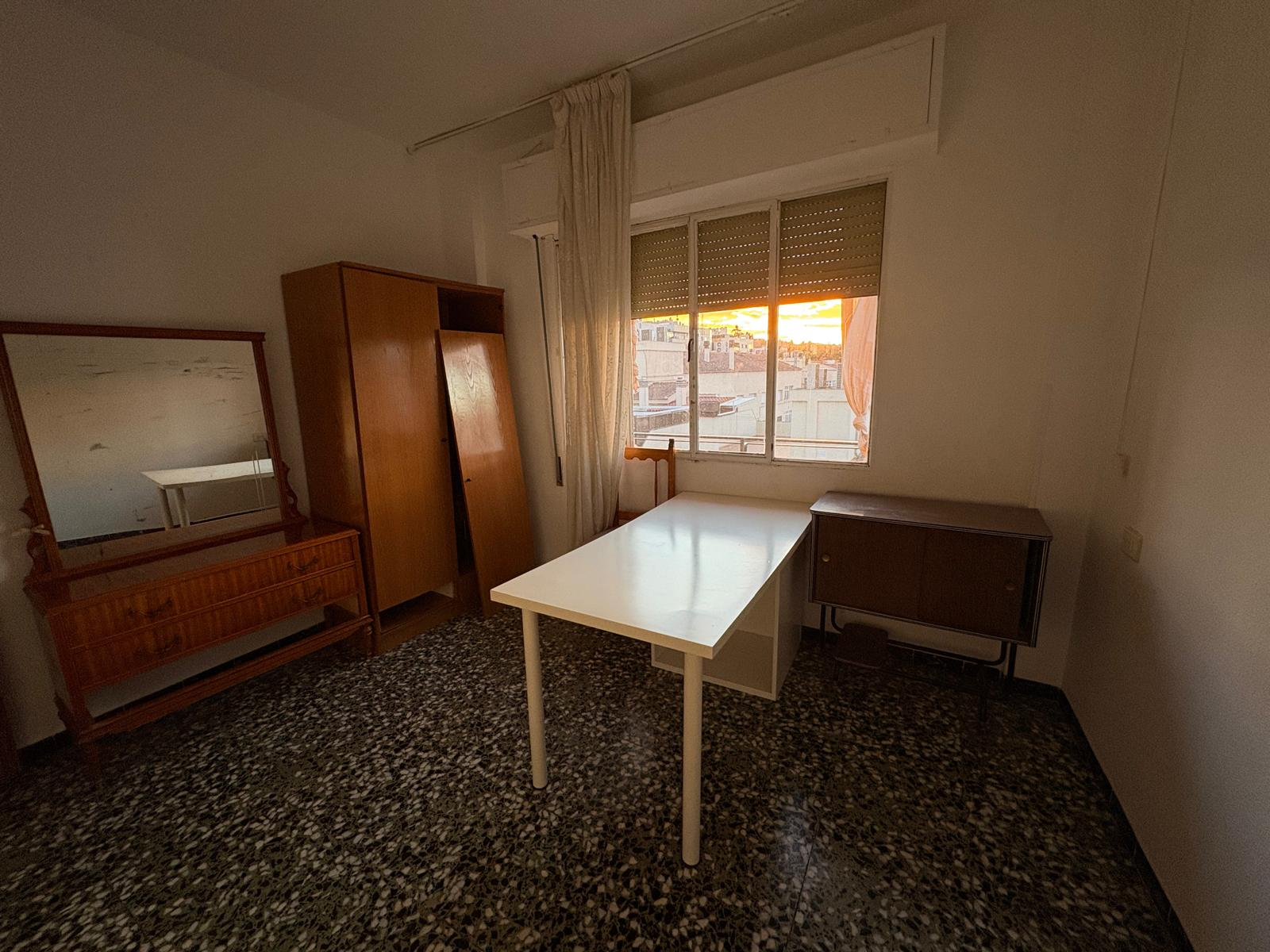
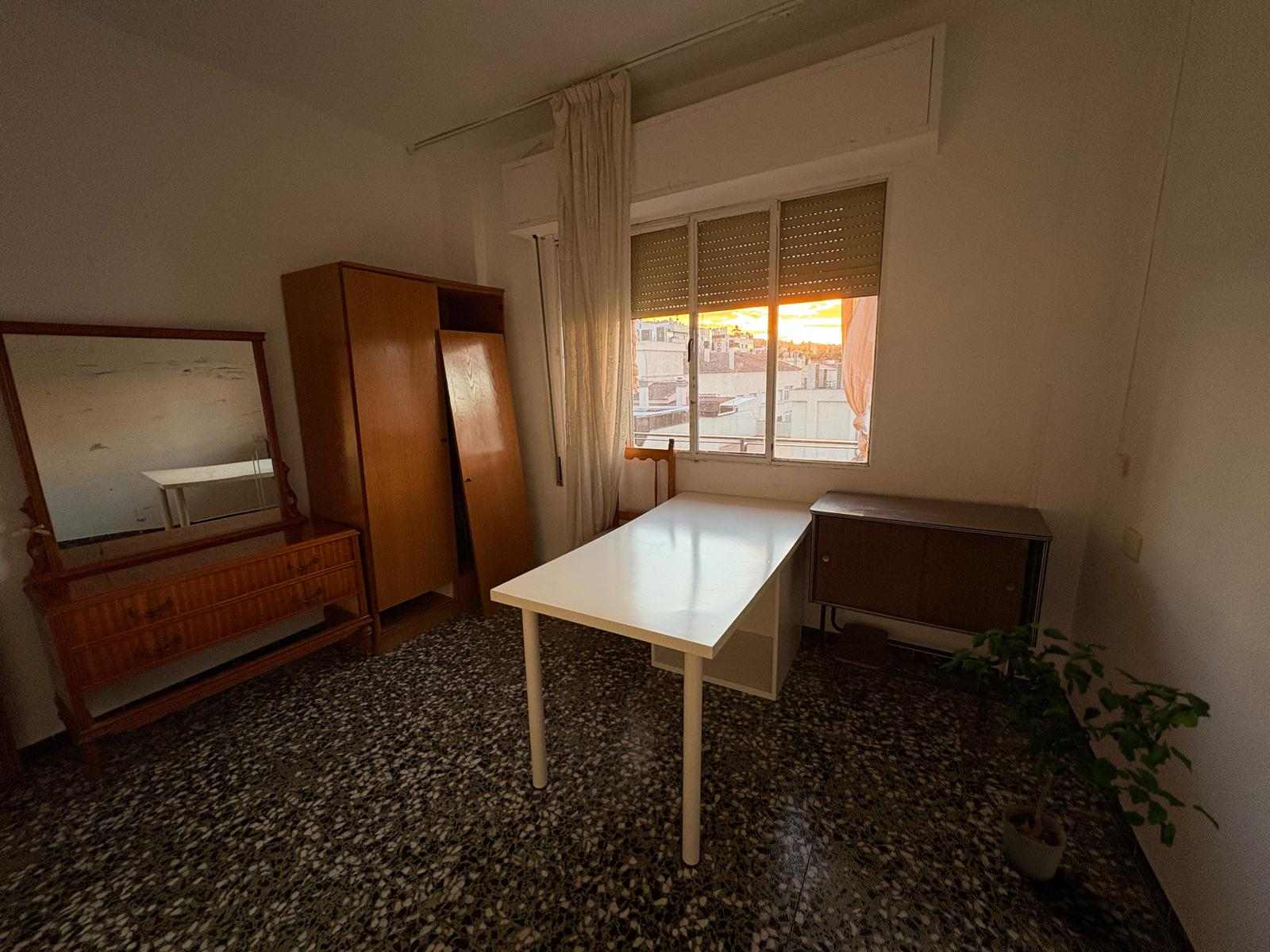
+ potted plant (1045, 752)
